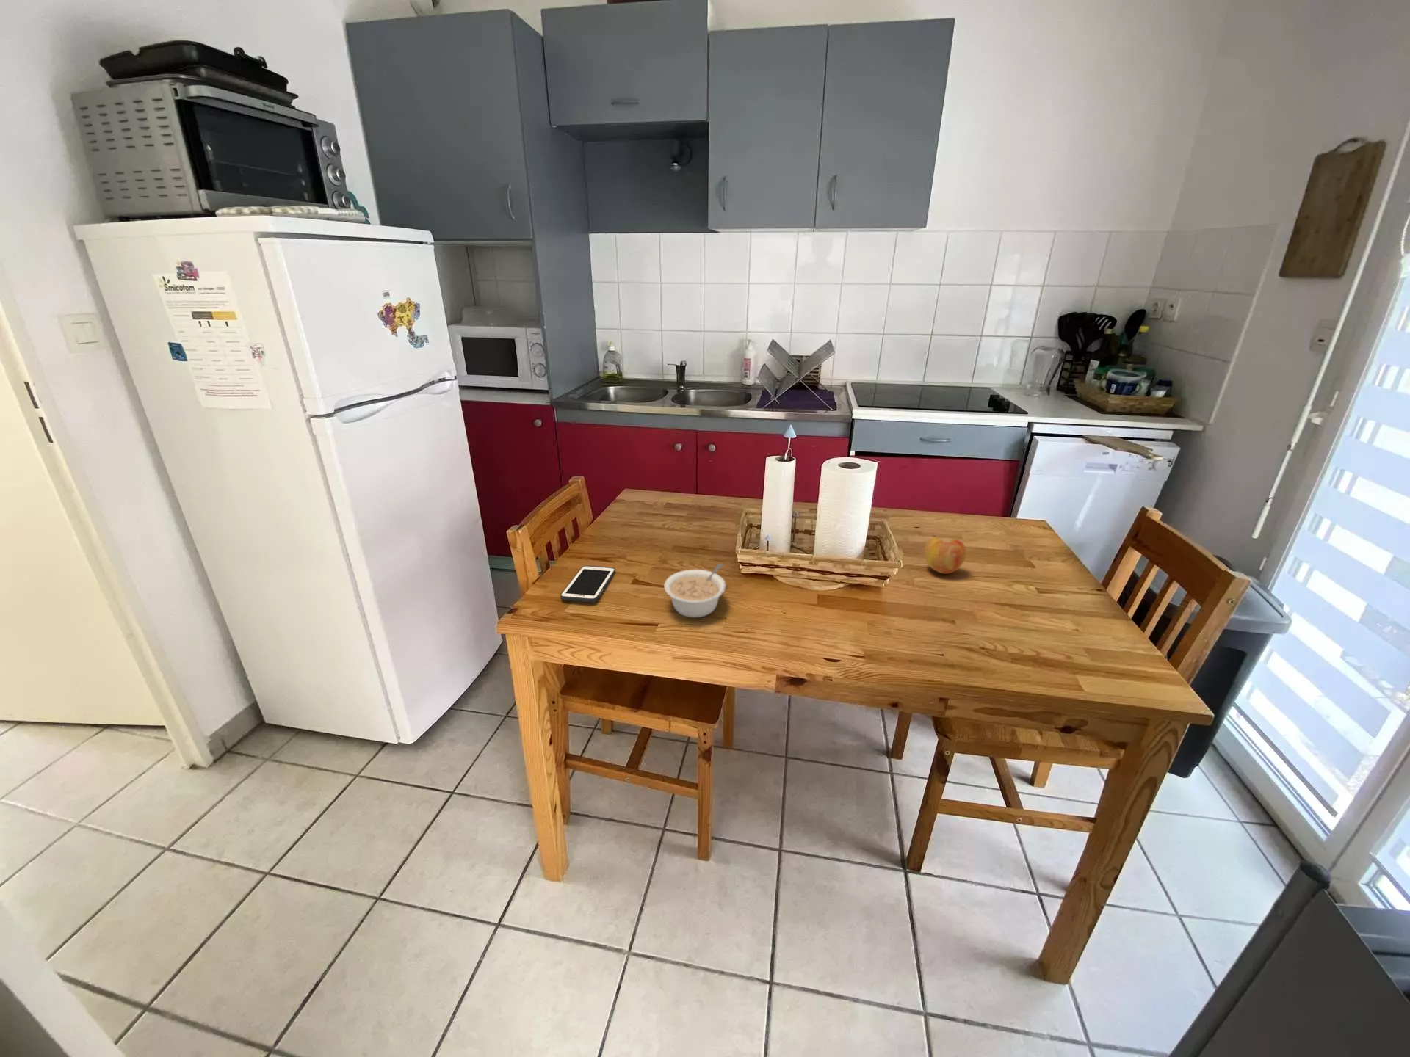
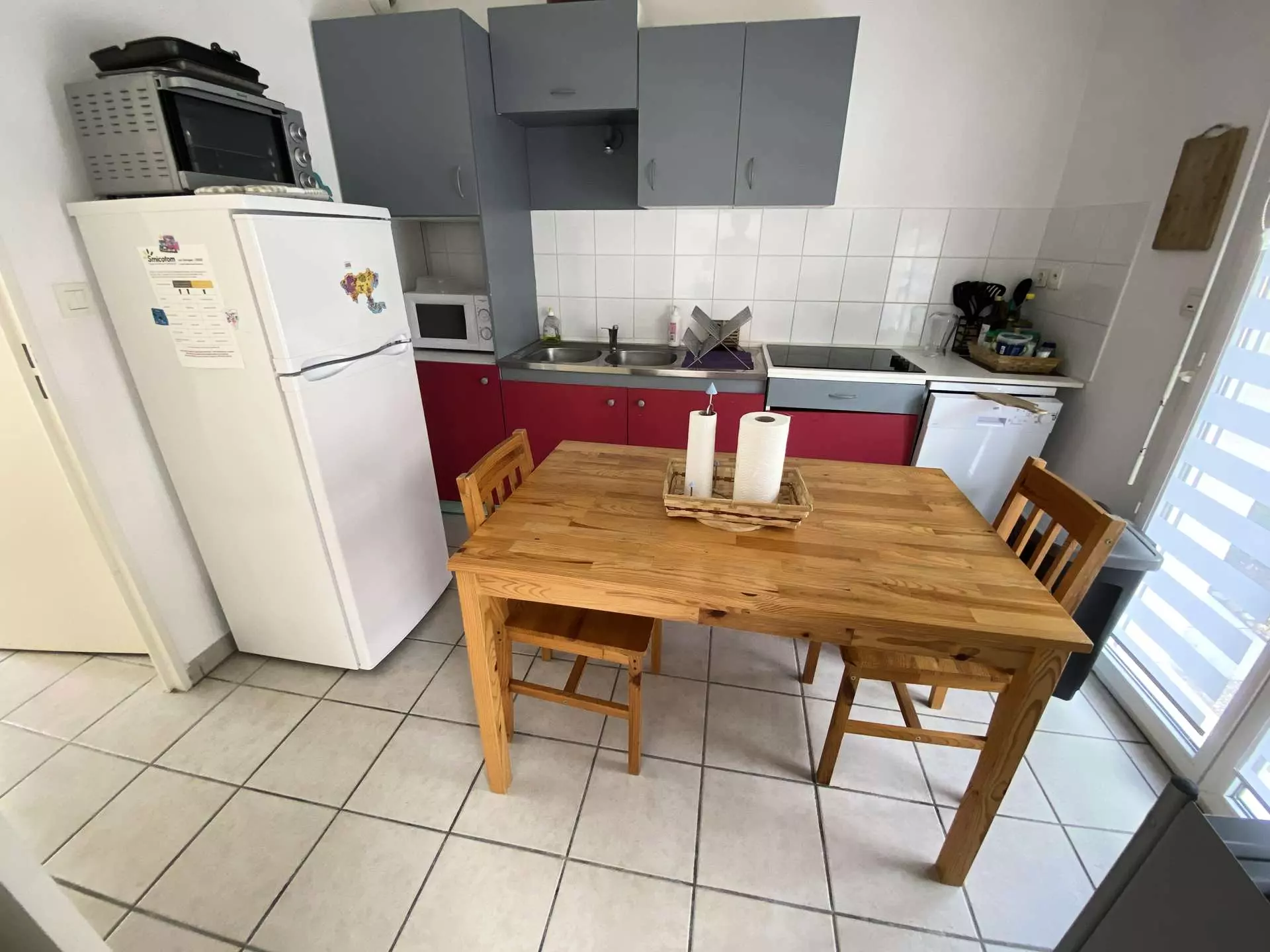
- legume (695, 592)
- cell phone (588, 583)
- fruit (945, 557)
